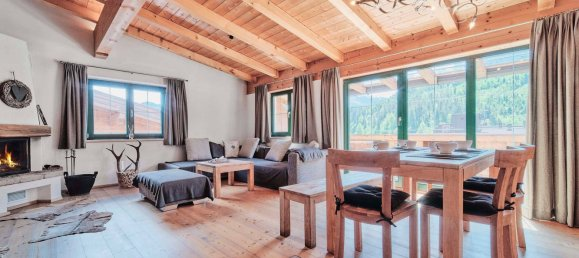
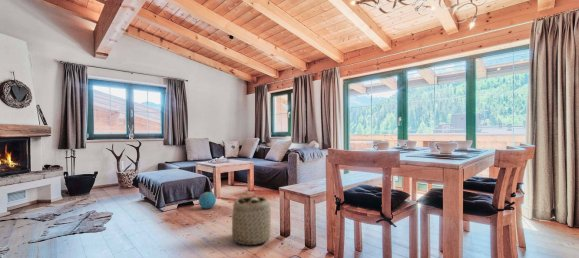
+ ball (207, 200)
+ basket (252, 215)
